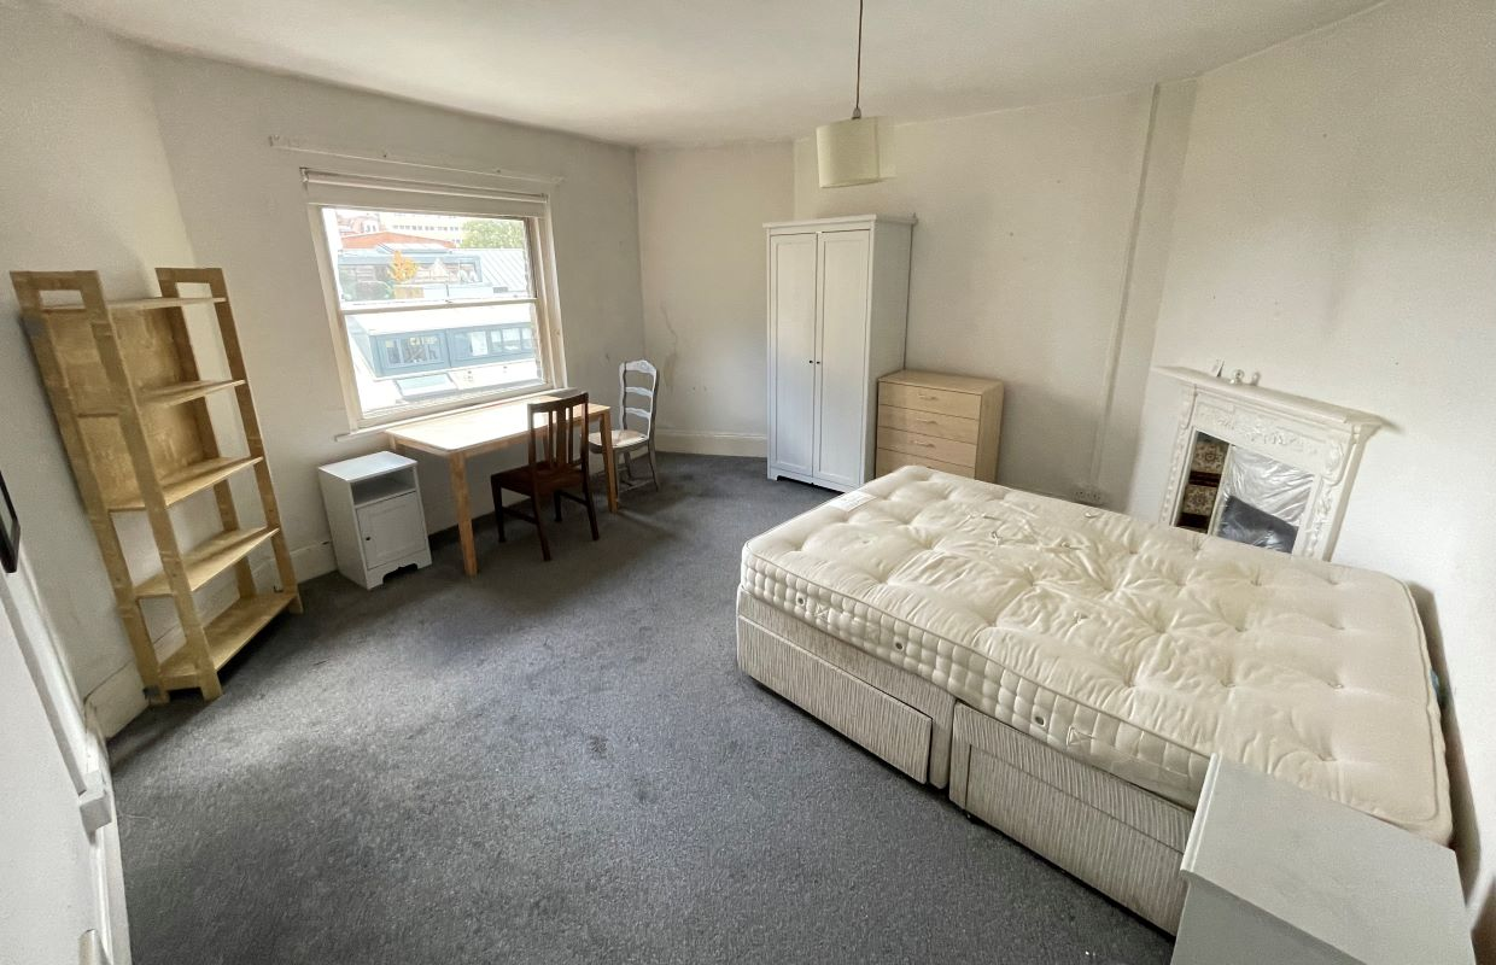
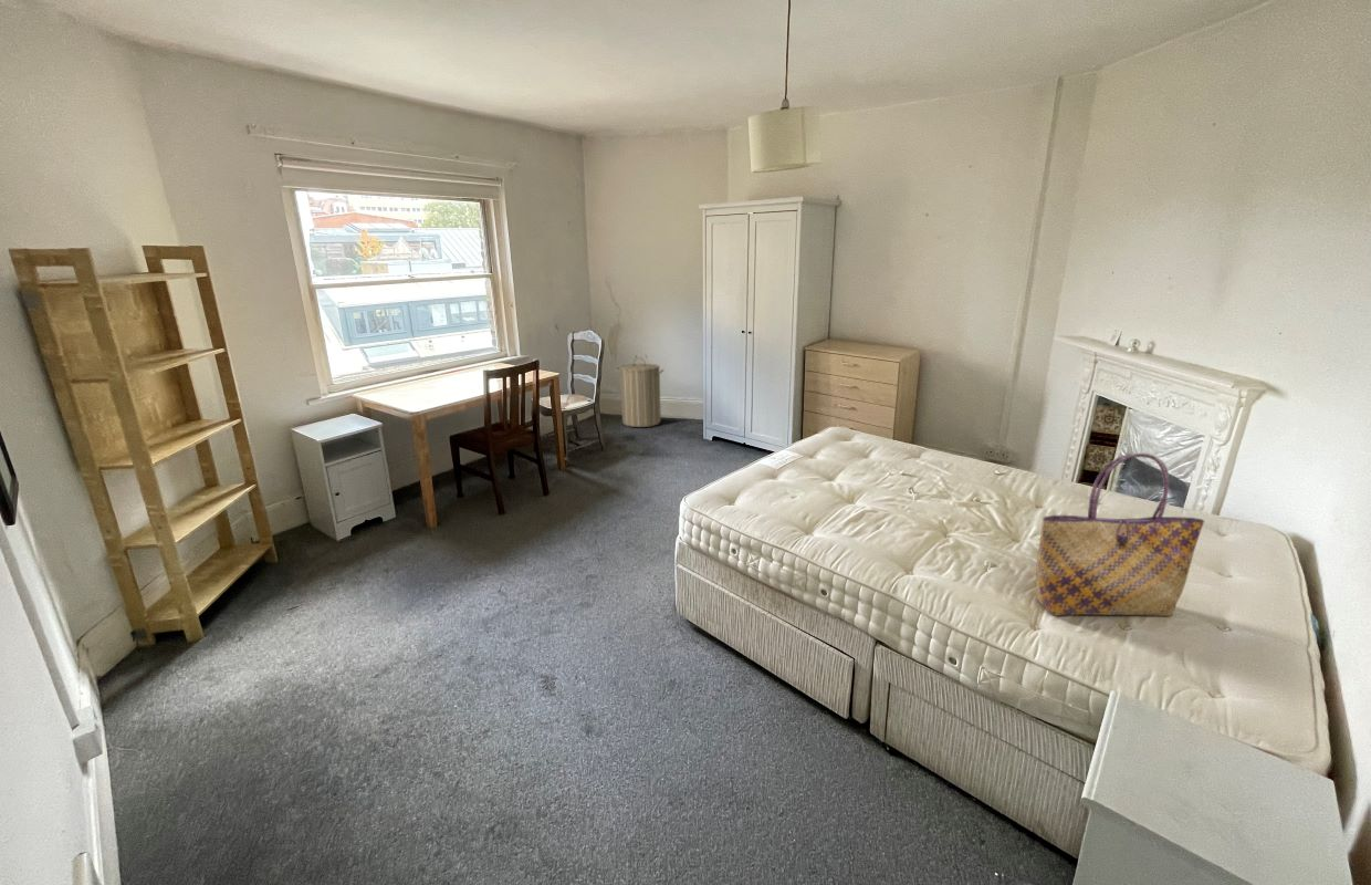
+ laundry hamper (640, 389)
+ tote bag (1119, 533)
